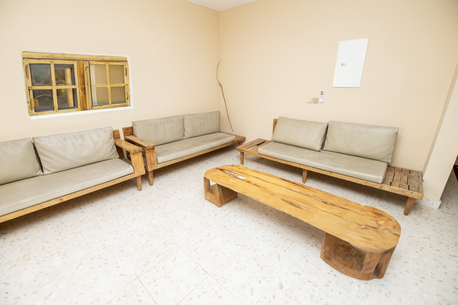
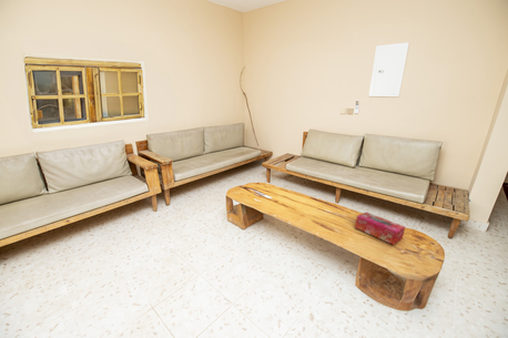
+ tissue box (378, 227)
